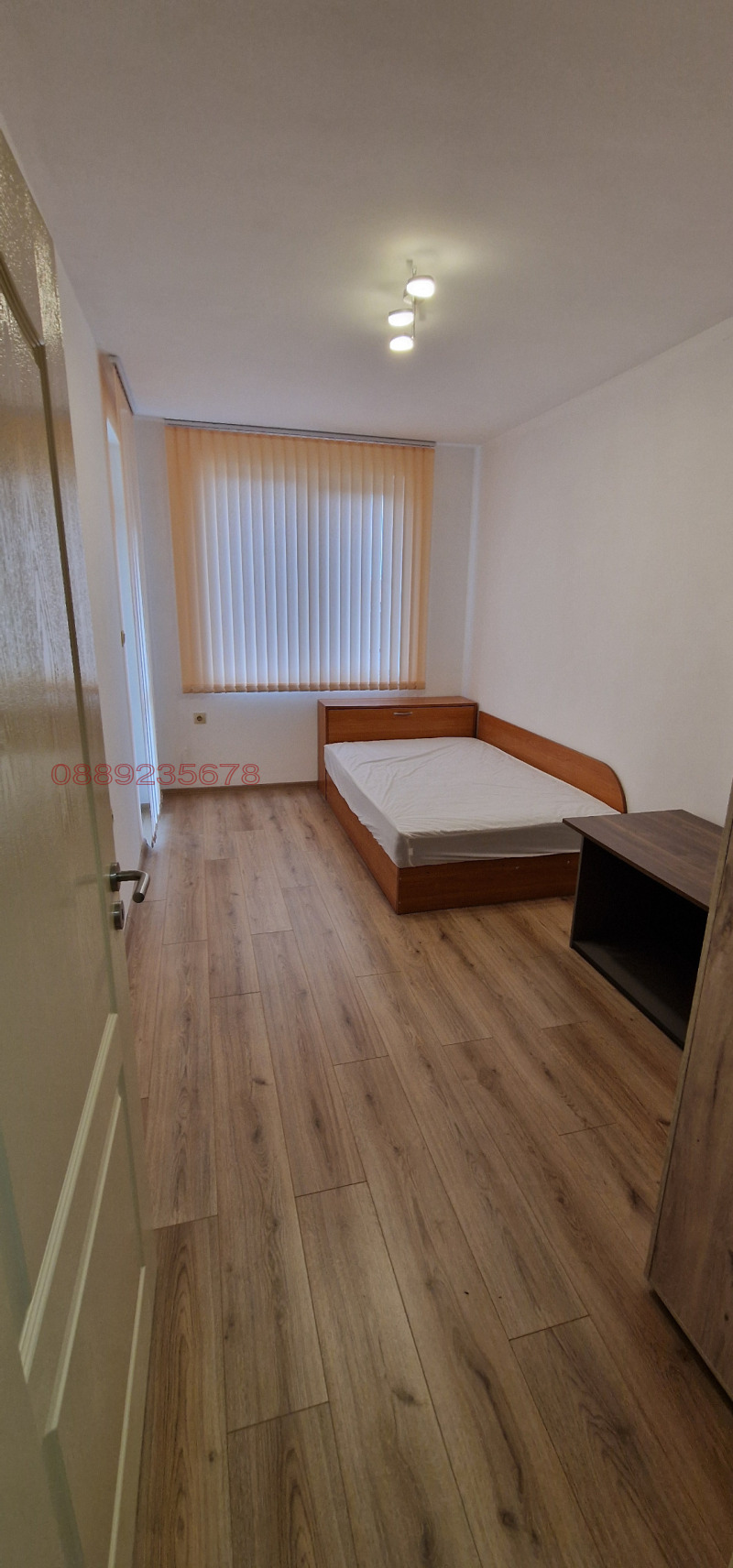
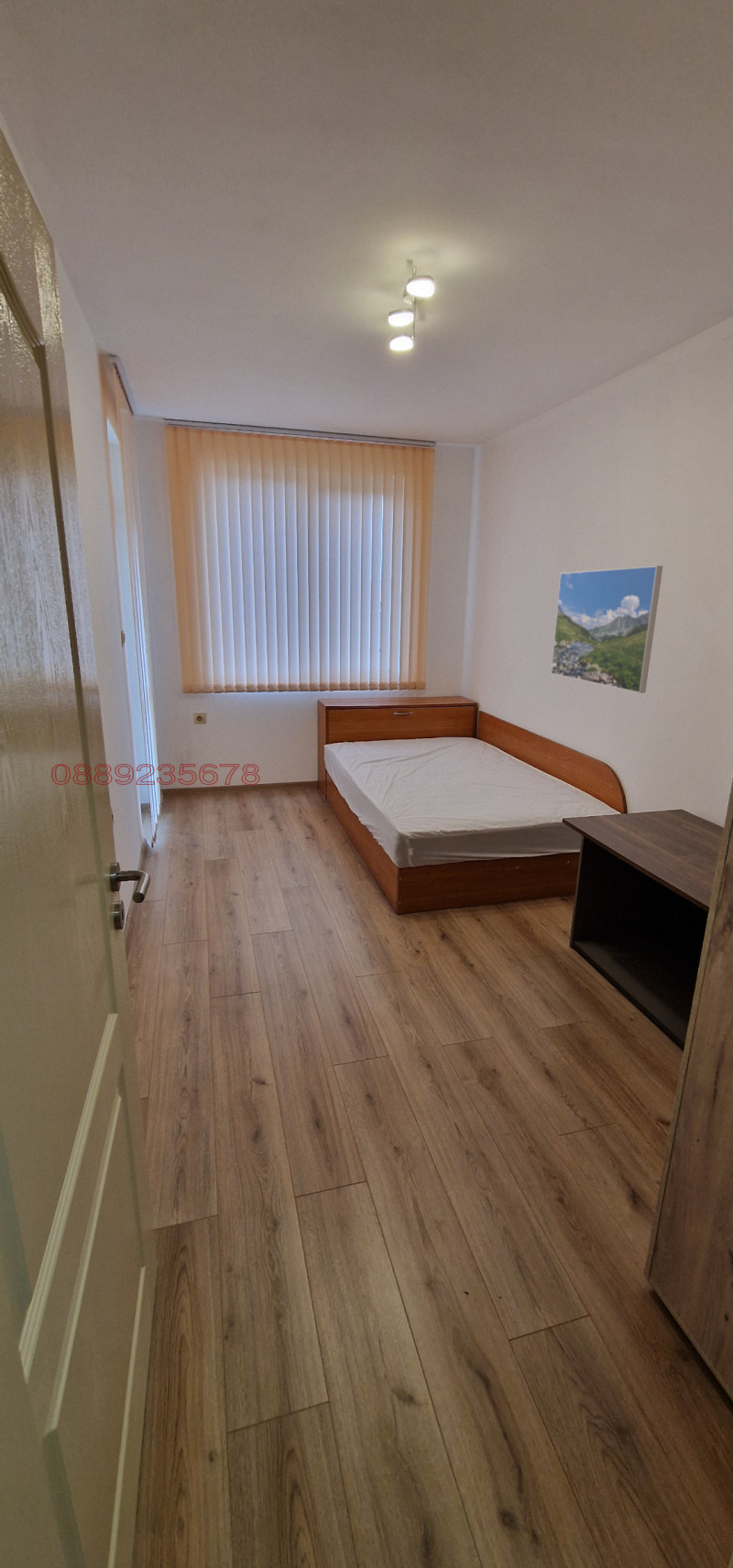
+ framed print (598, 627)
